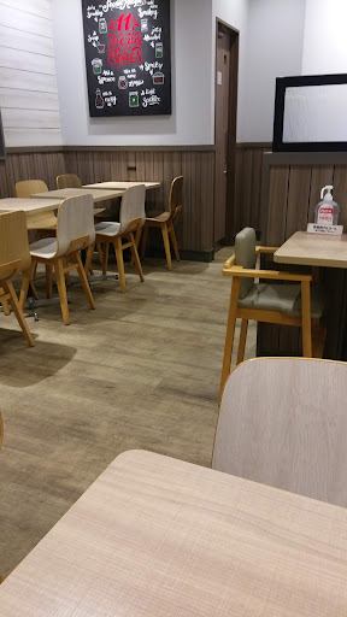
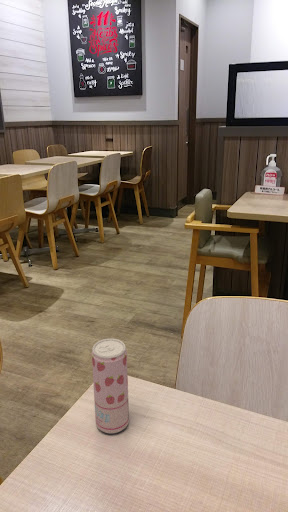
+ beverage can (110, 386)
